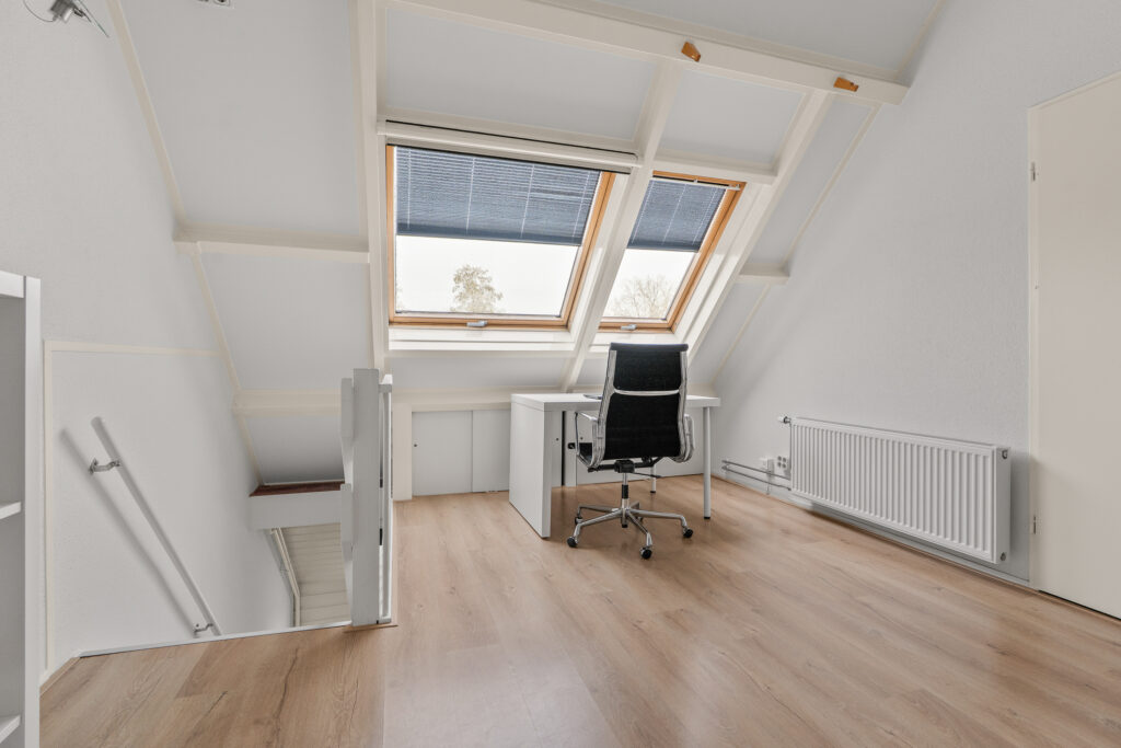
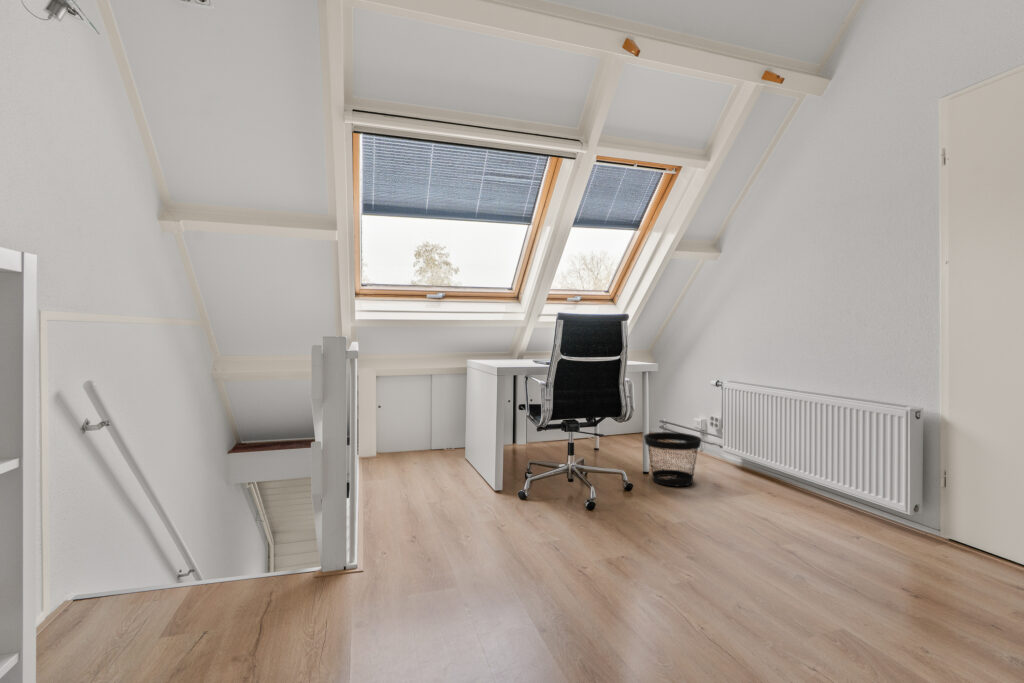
+ wastebasket (671, 460)
